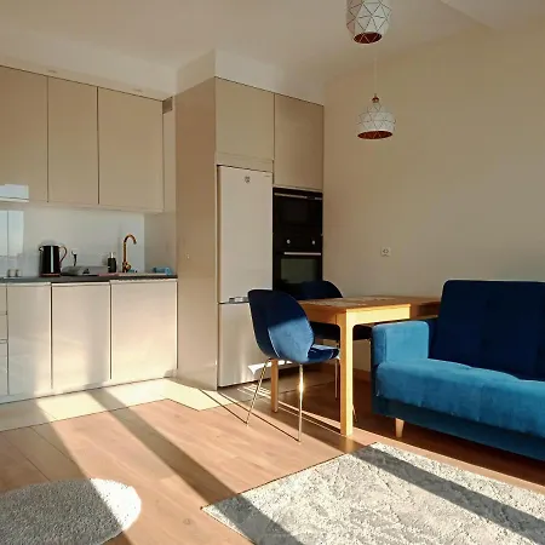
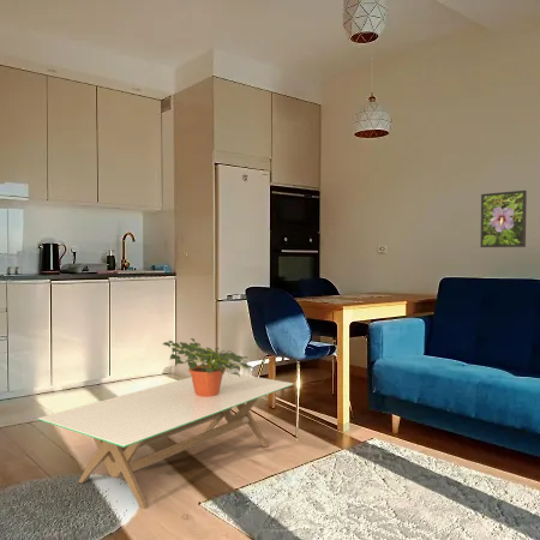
+ coffee table (181, 430)
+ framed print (502, 220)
+ potted plant (211, 366)
